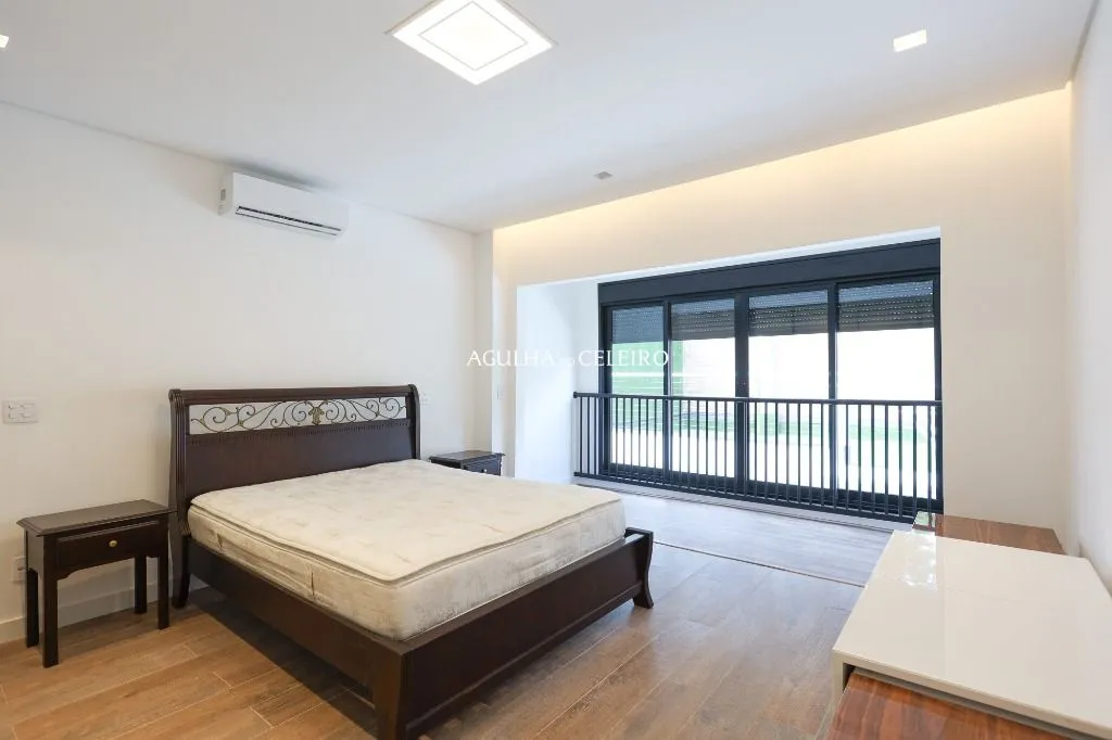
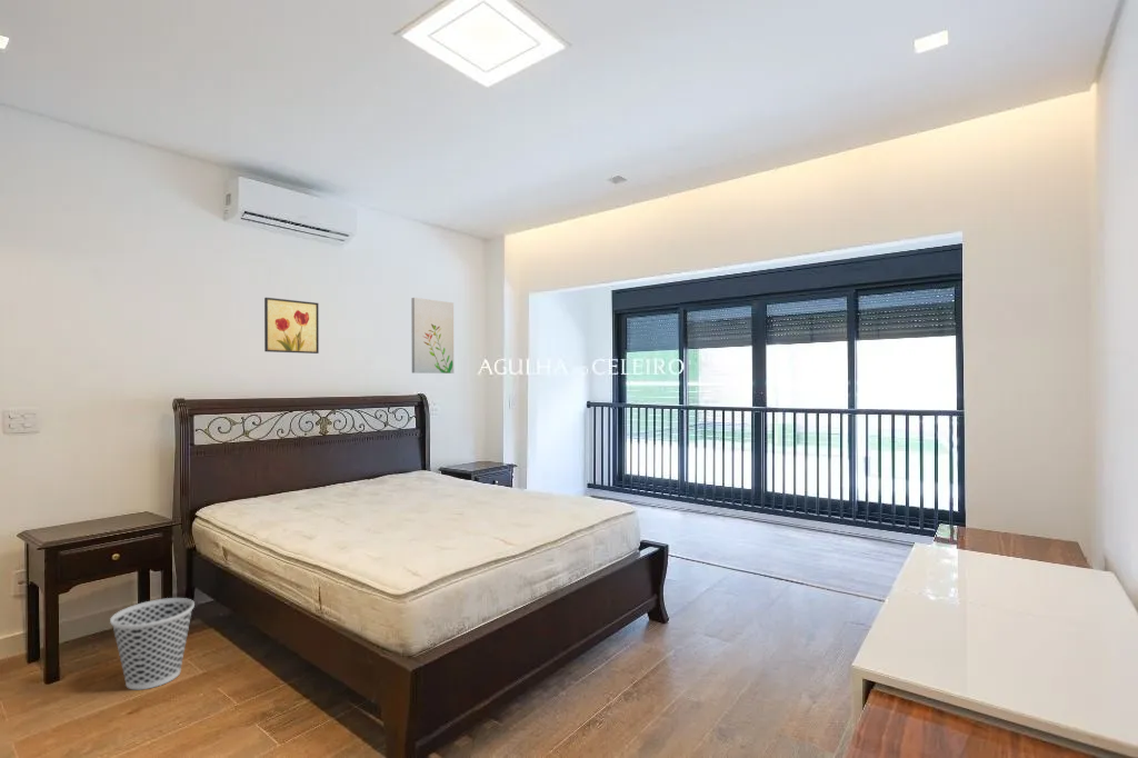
+ wall art (291, 326)
+ wall art (432, 337)
+ wastebasket (153, 644)
